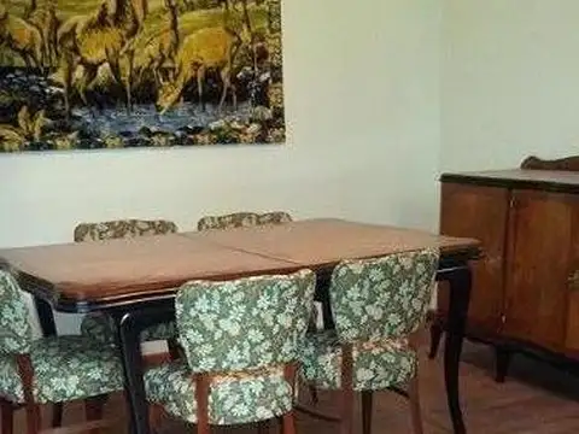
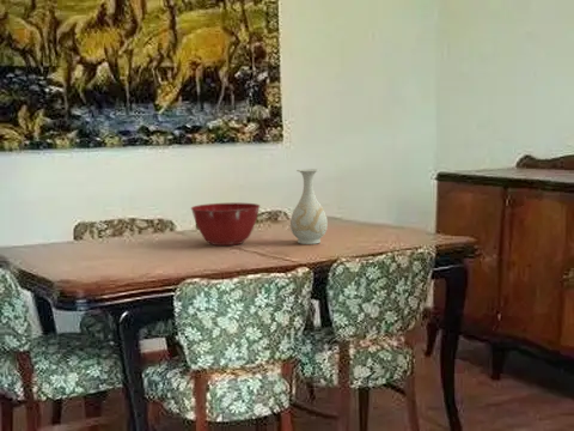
+ mixing bowl (226, 224)
+ vase (309, 206)
